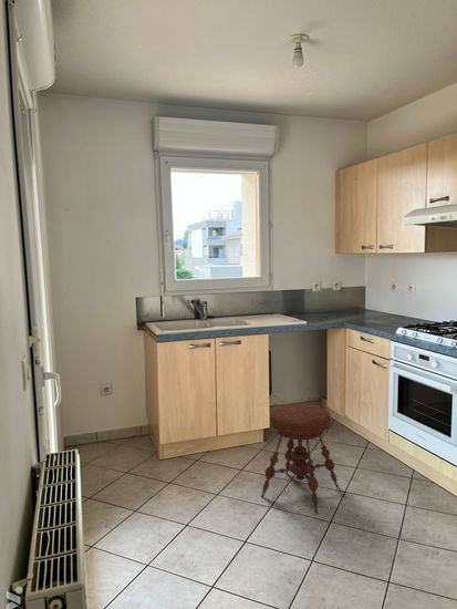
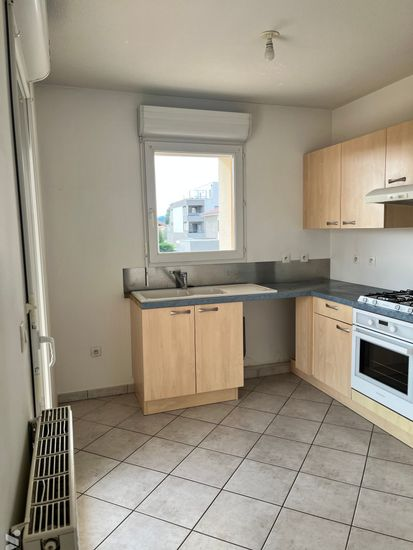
- stool (300, 451)
